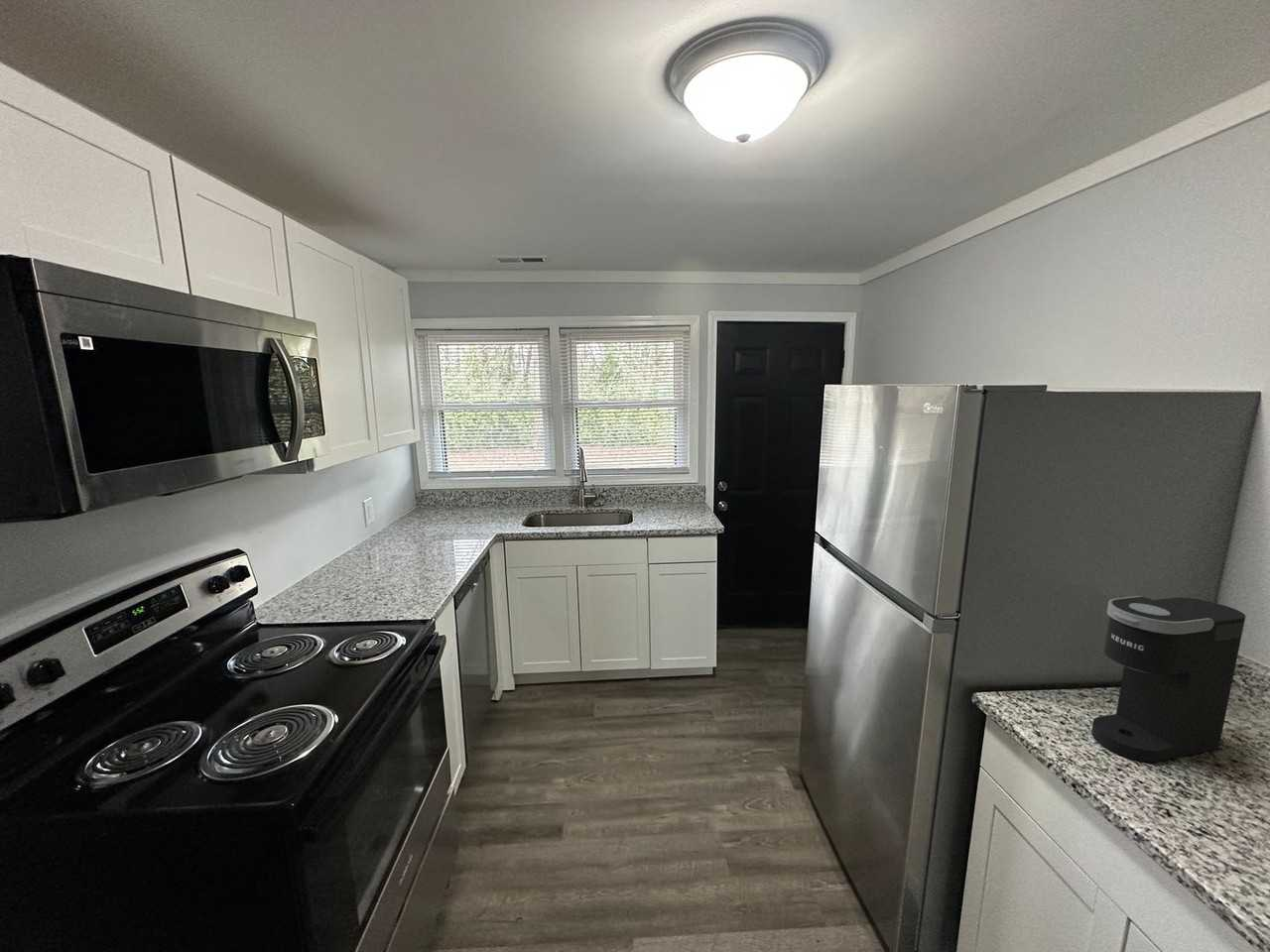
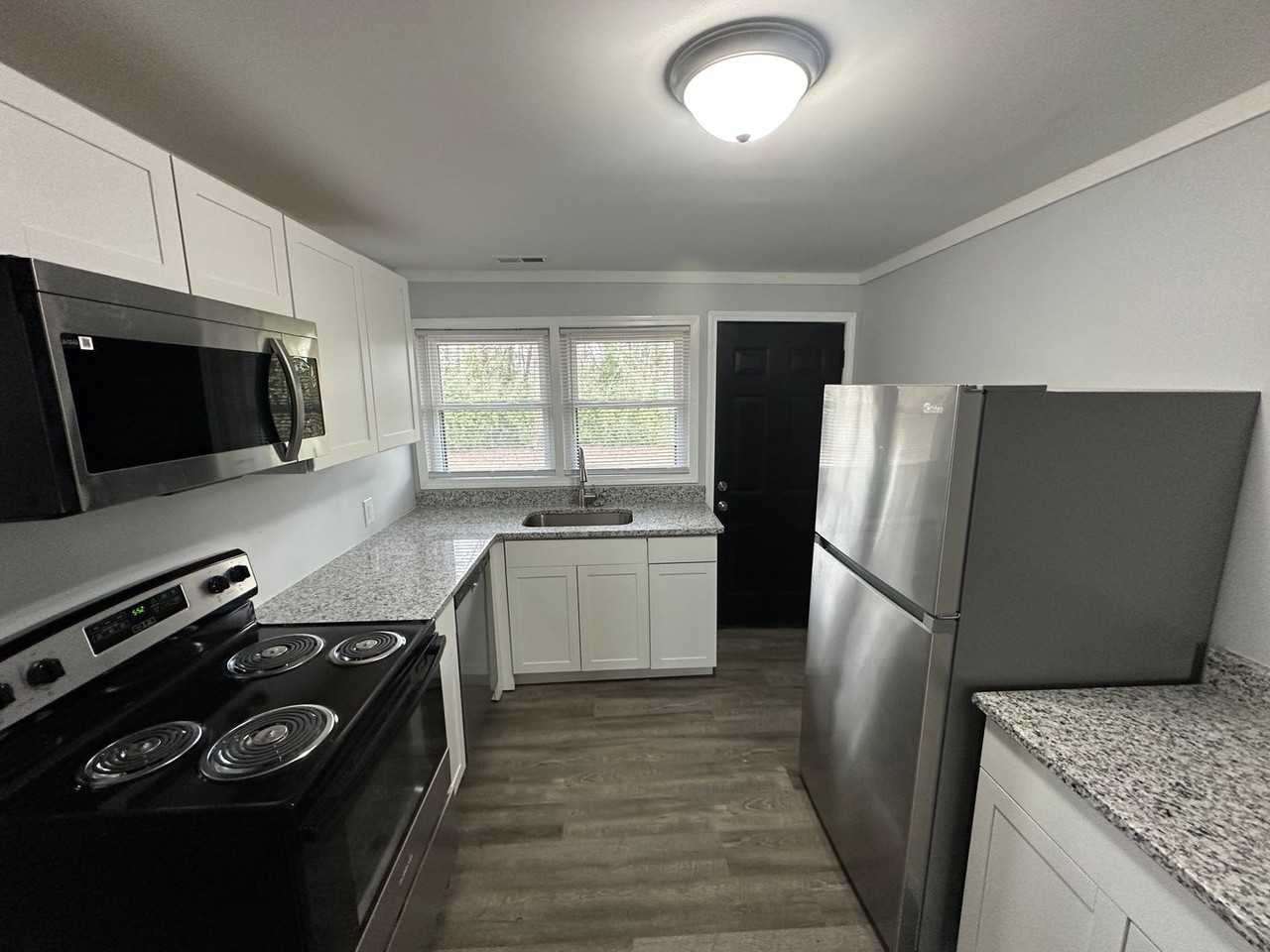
- coffee maker (1164, 673)
